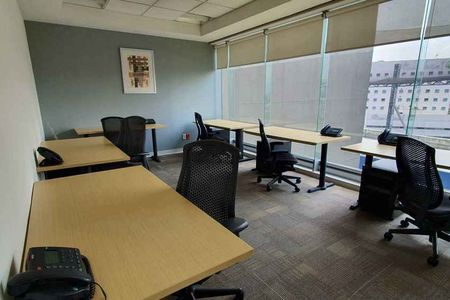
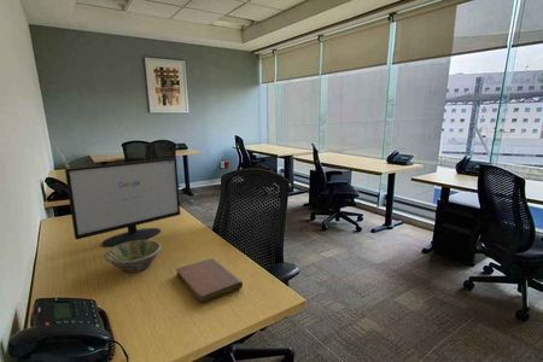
+ notebook (208, 278)
+ bowl (134, 258)
+ computer monitor (129, 200)
